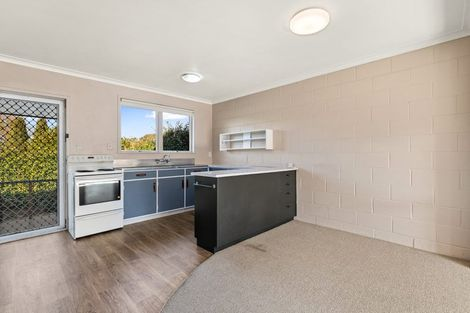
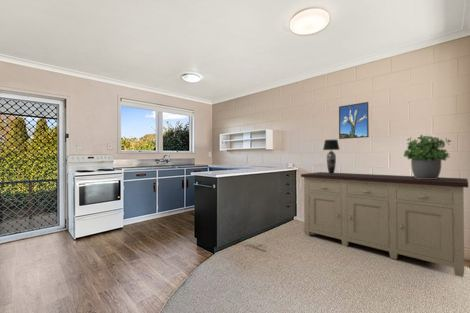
+ potted plant (424, 156)
+ sideboard (373, 210)
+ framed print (353, 121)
+ table lamp (331, 156)
